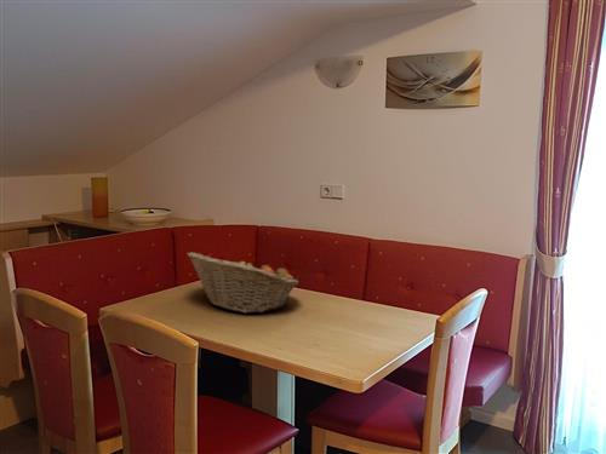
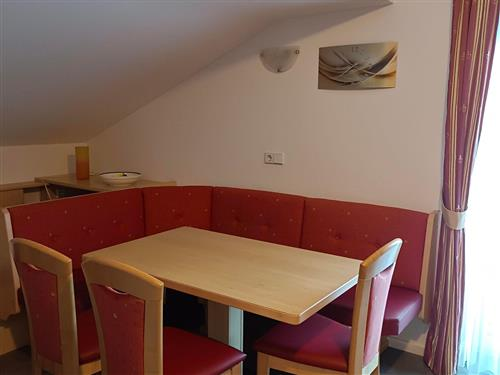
- fruit basket (241, 277)
